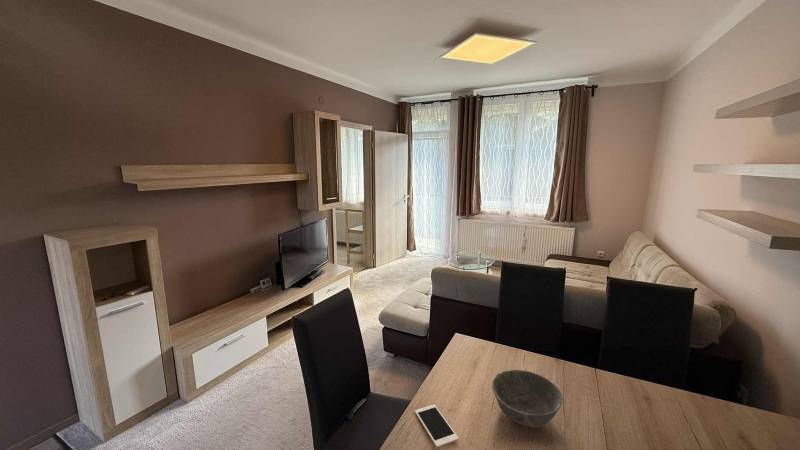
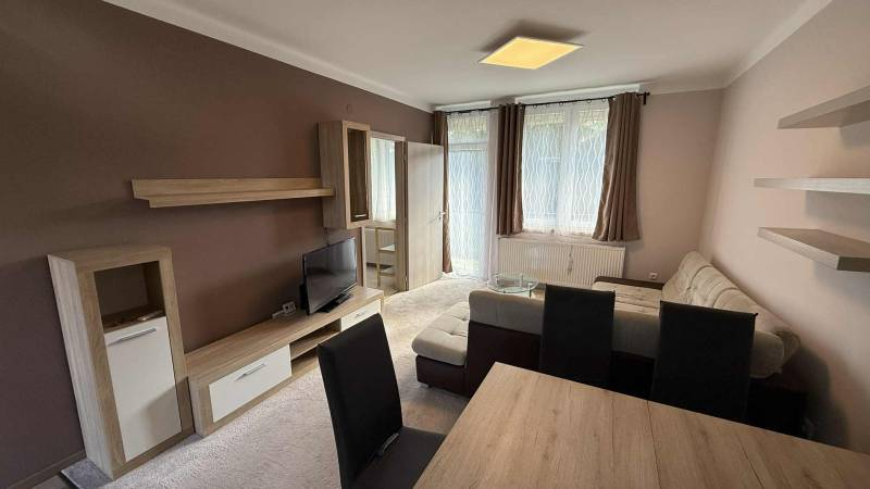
- bowl (525, 402)
- cell phone (435, 424)
